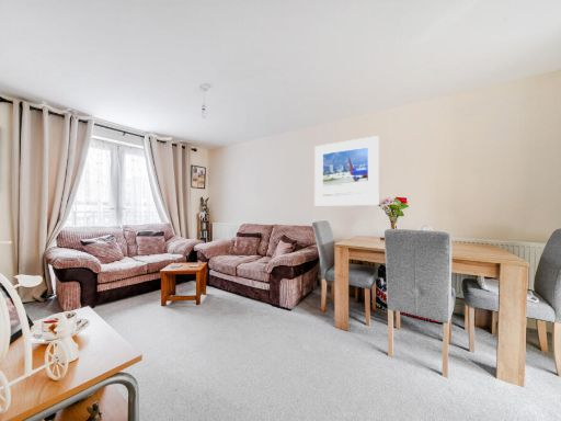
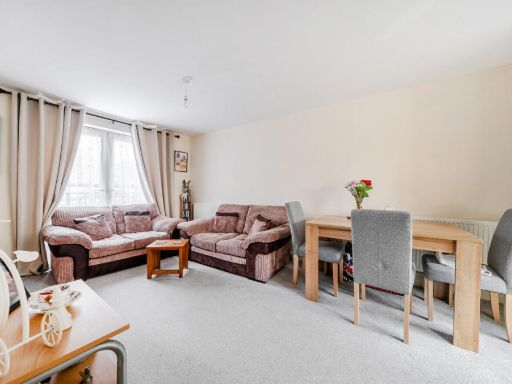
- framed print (344, 173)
